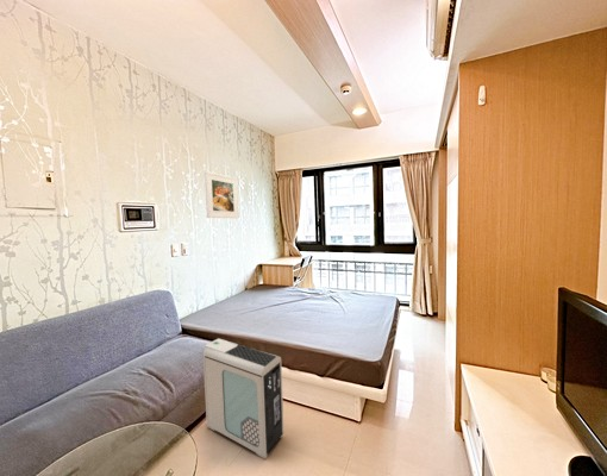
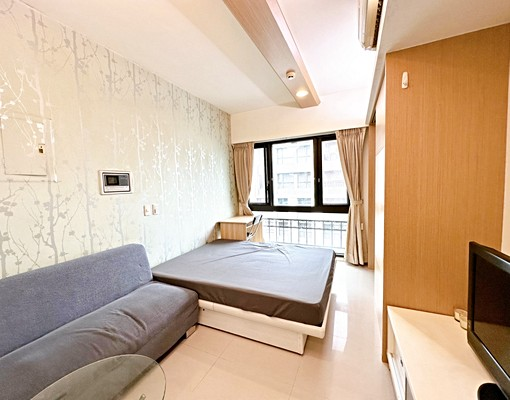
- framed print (223, 196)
- air purifier (242, 392)
